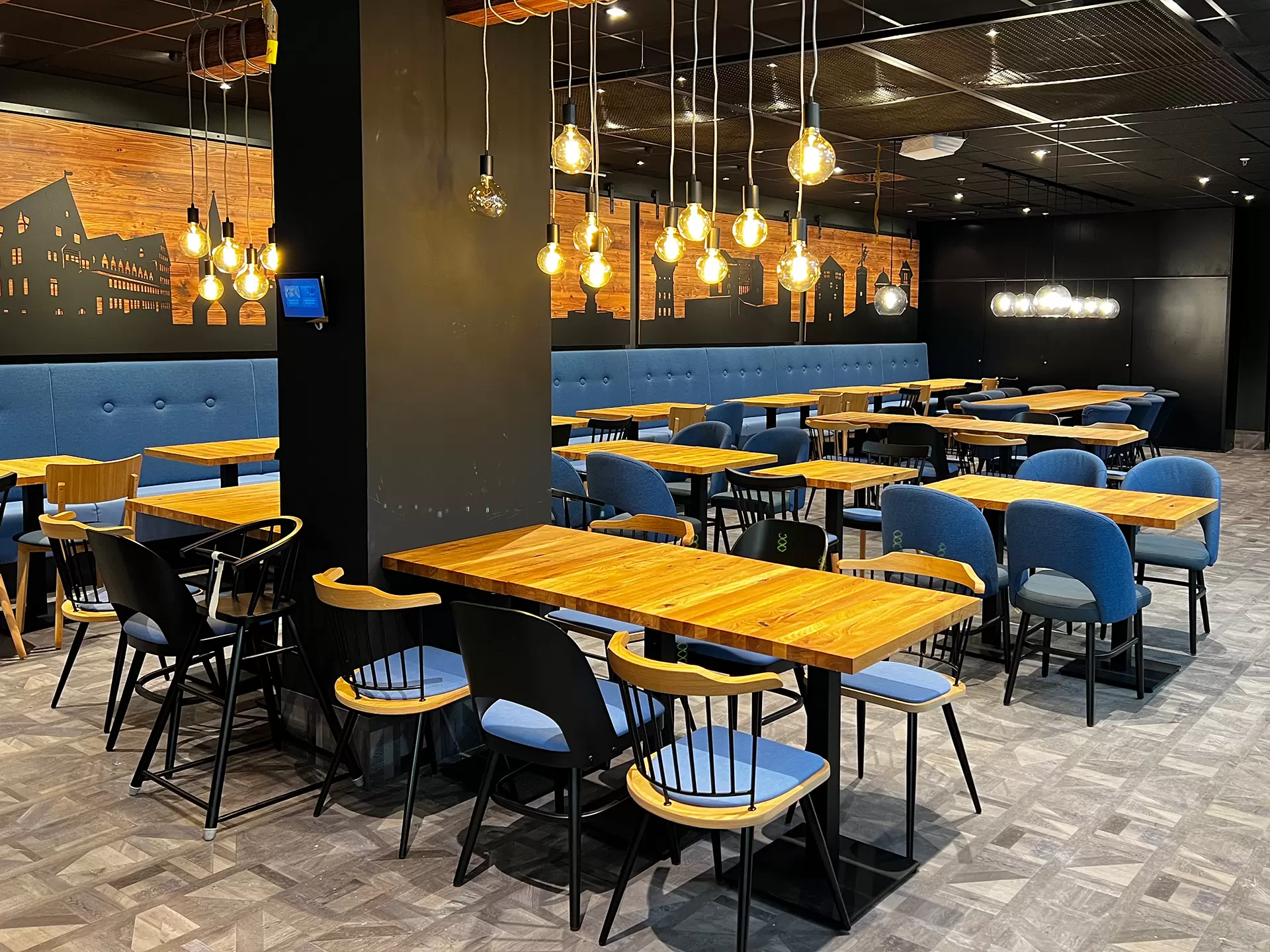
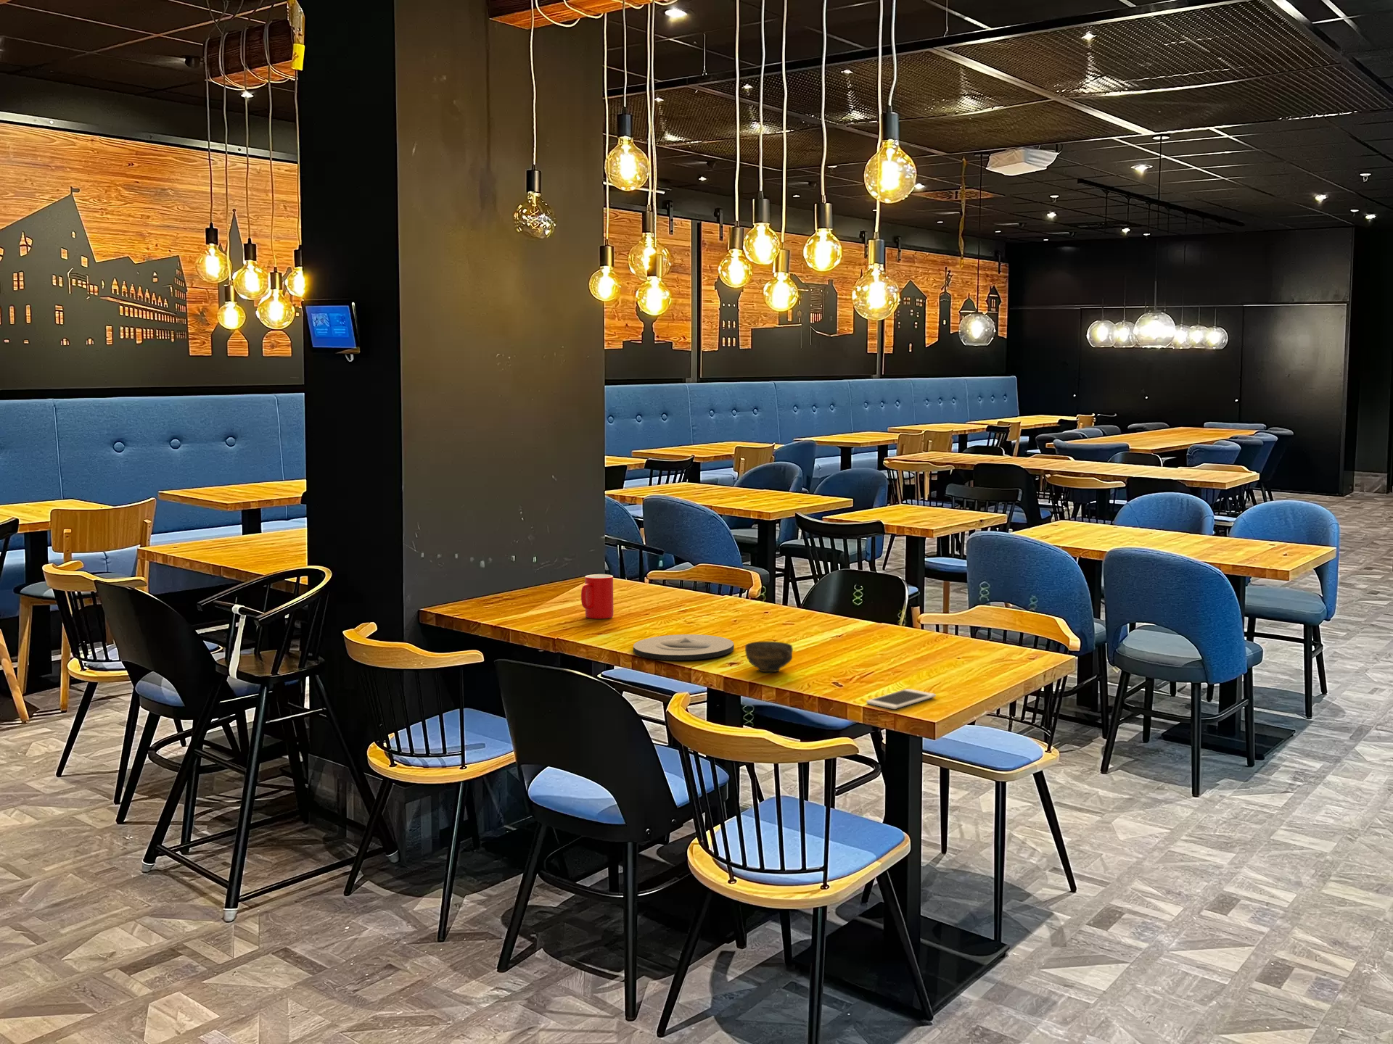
+ cup (772, 658)
+ cell phone (902, 699)
+ plate (683, 643)
+ cup (594, 597)
